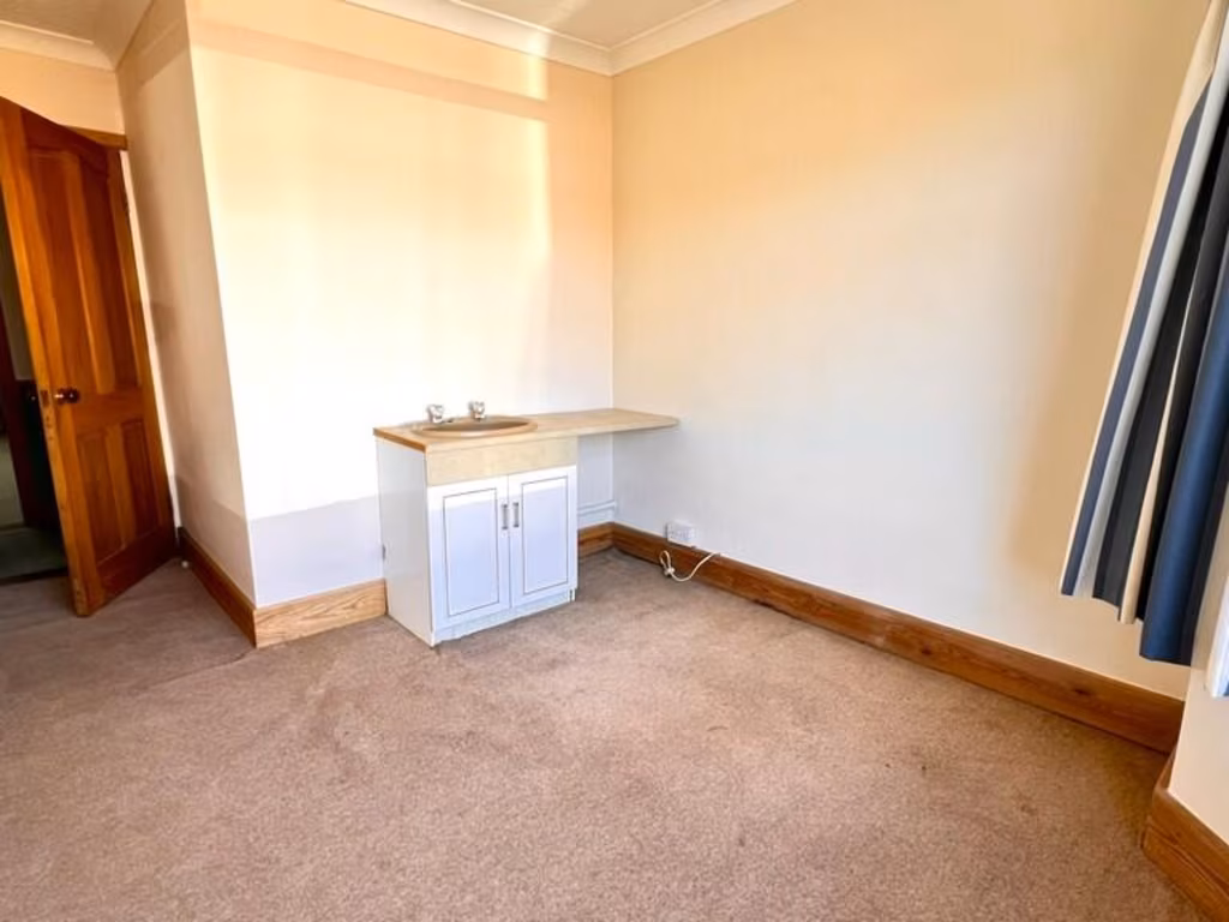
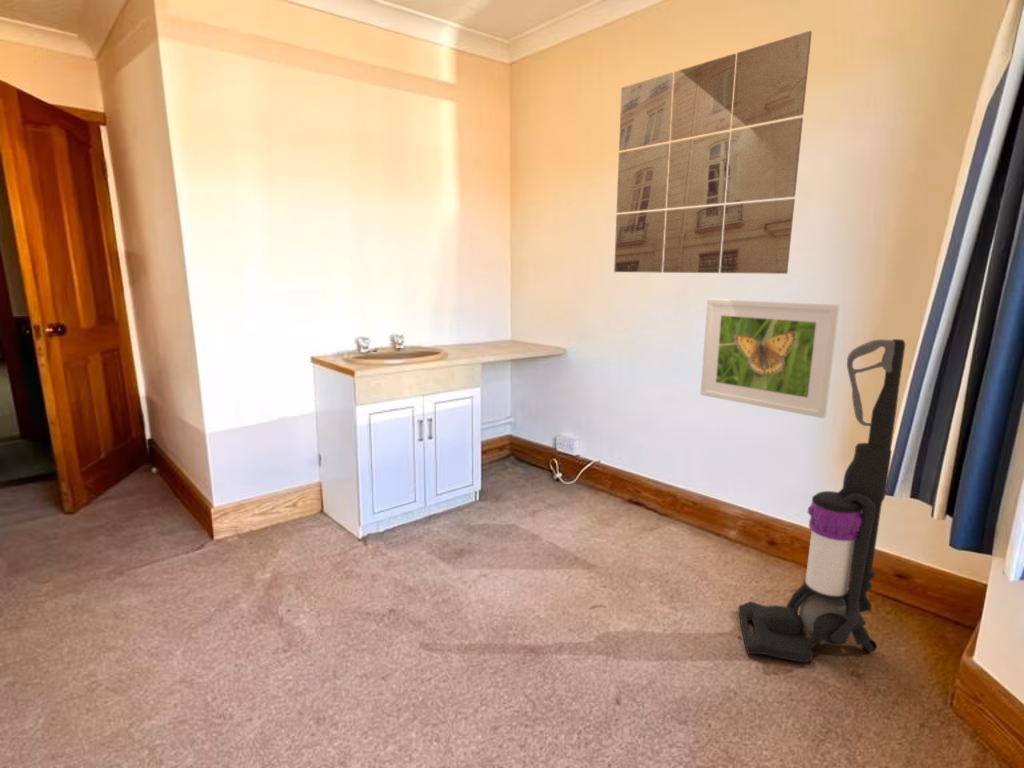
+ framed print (762, 354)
+ vacuum cleaner (824, 498)
+ wall art (696, 171)
